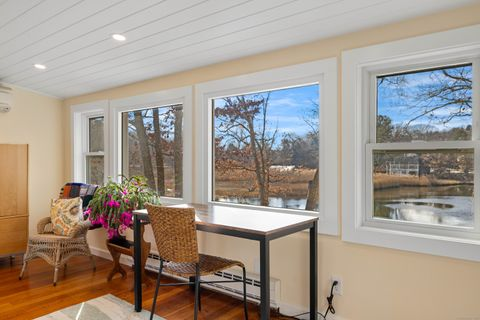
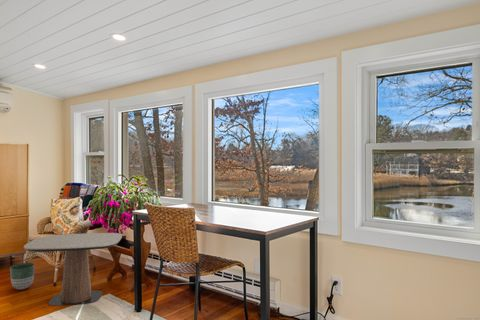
+ planter (22, 277)
+ side table (76, 268)
